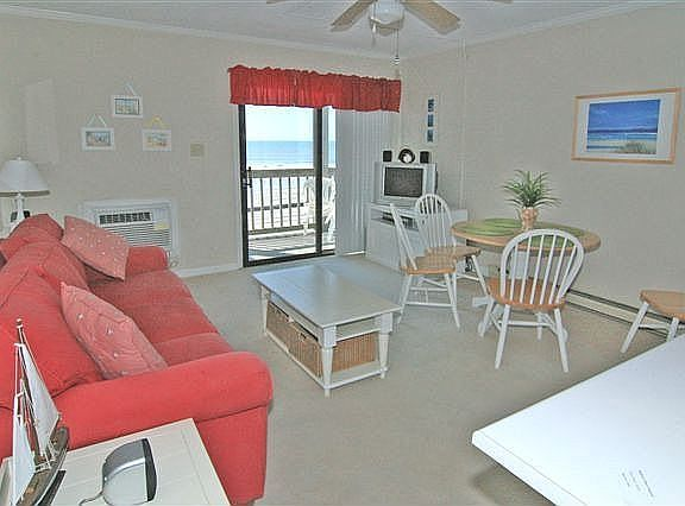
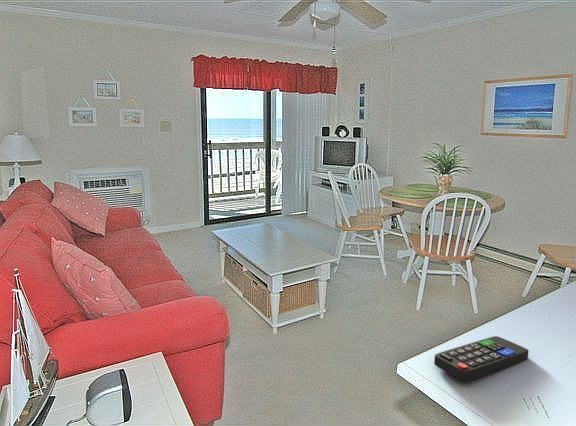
+ remote control (482, 356)
